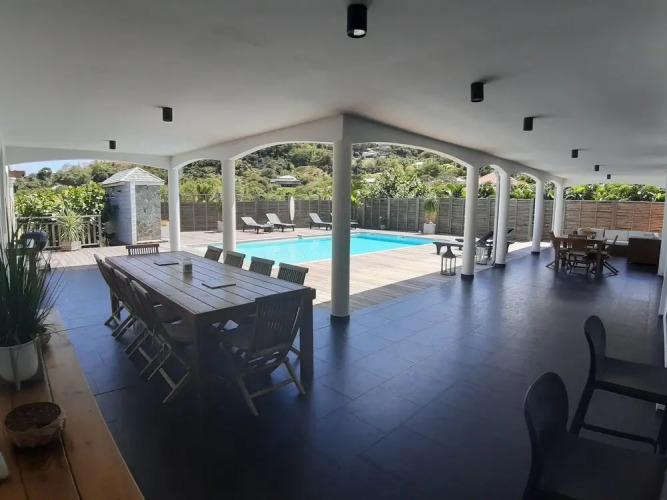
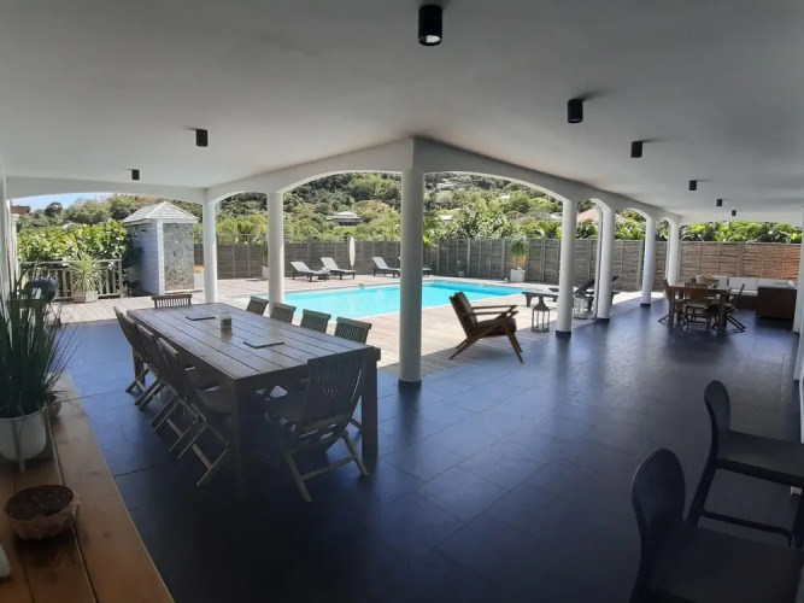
+ lounge chair (487, 324)
